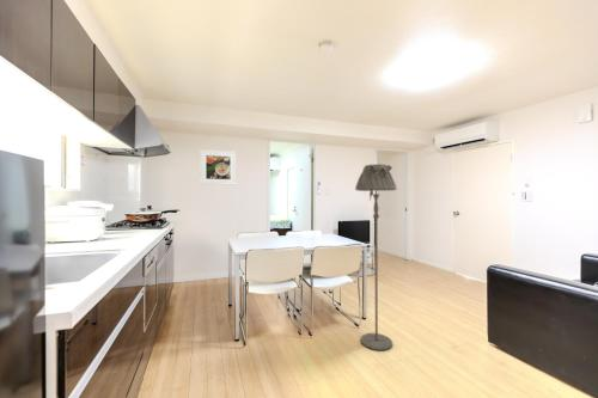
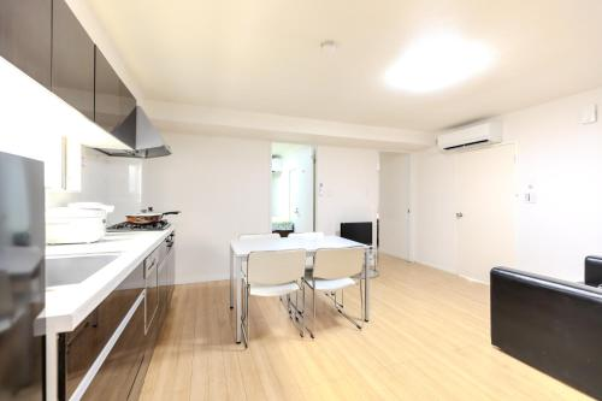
- floor lamp (376, 253)
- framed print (218, 167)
